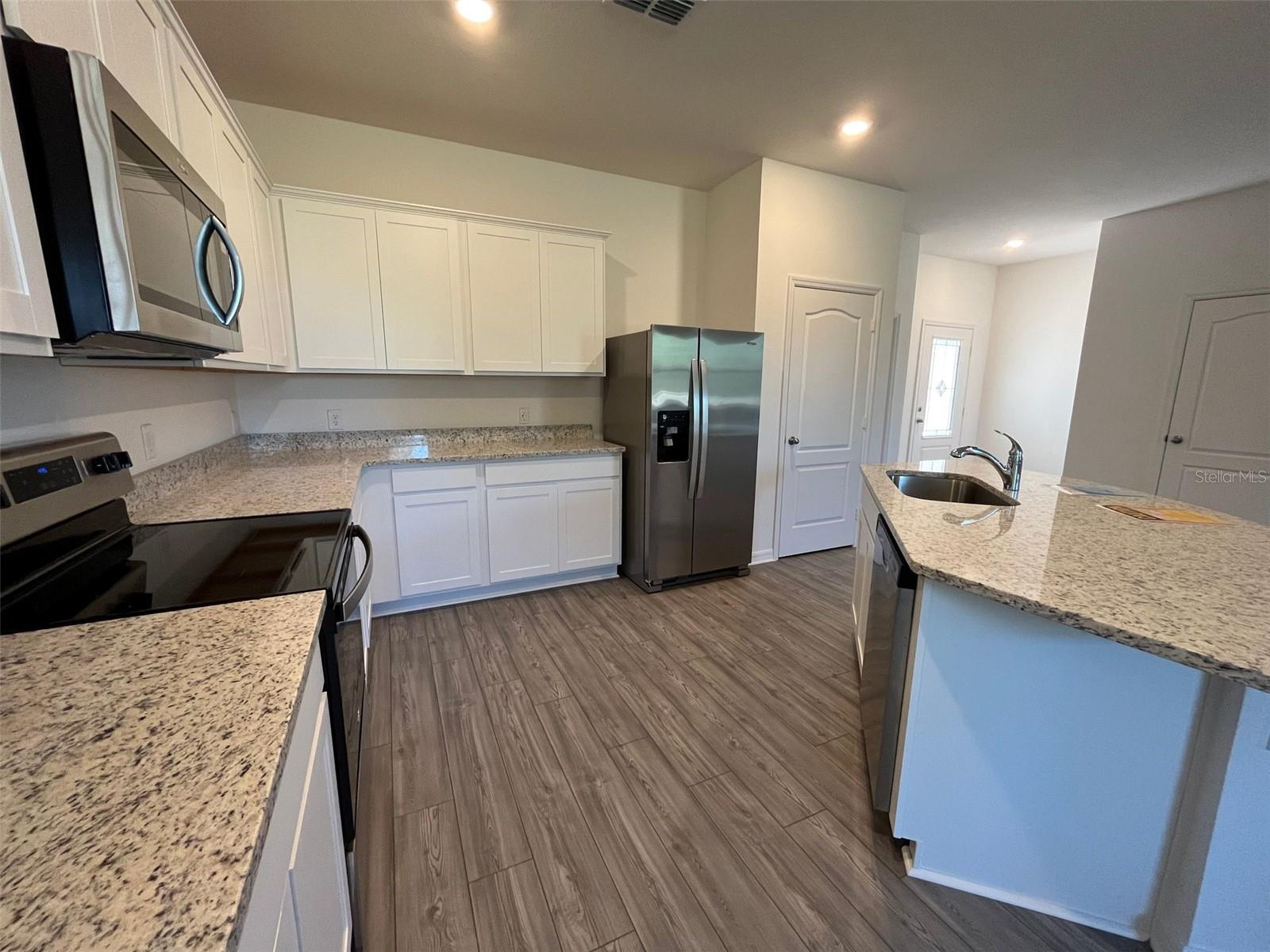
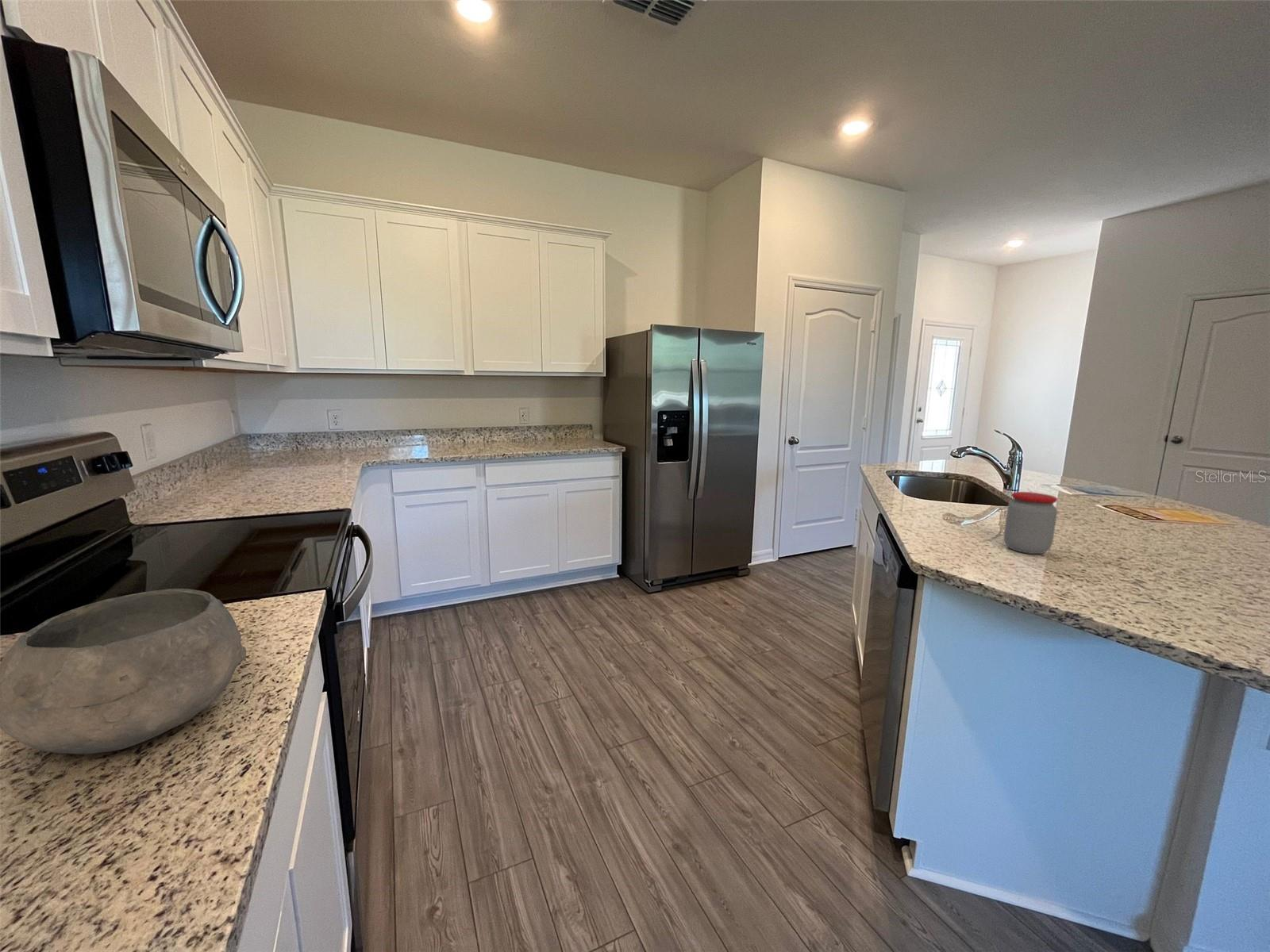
+ bowl (133, 670)
+ jar (1029, 522)
